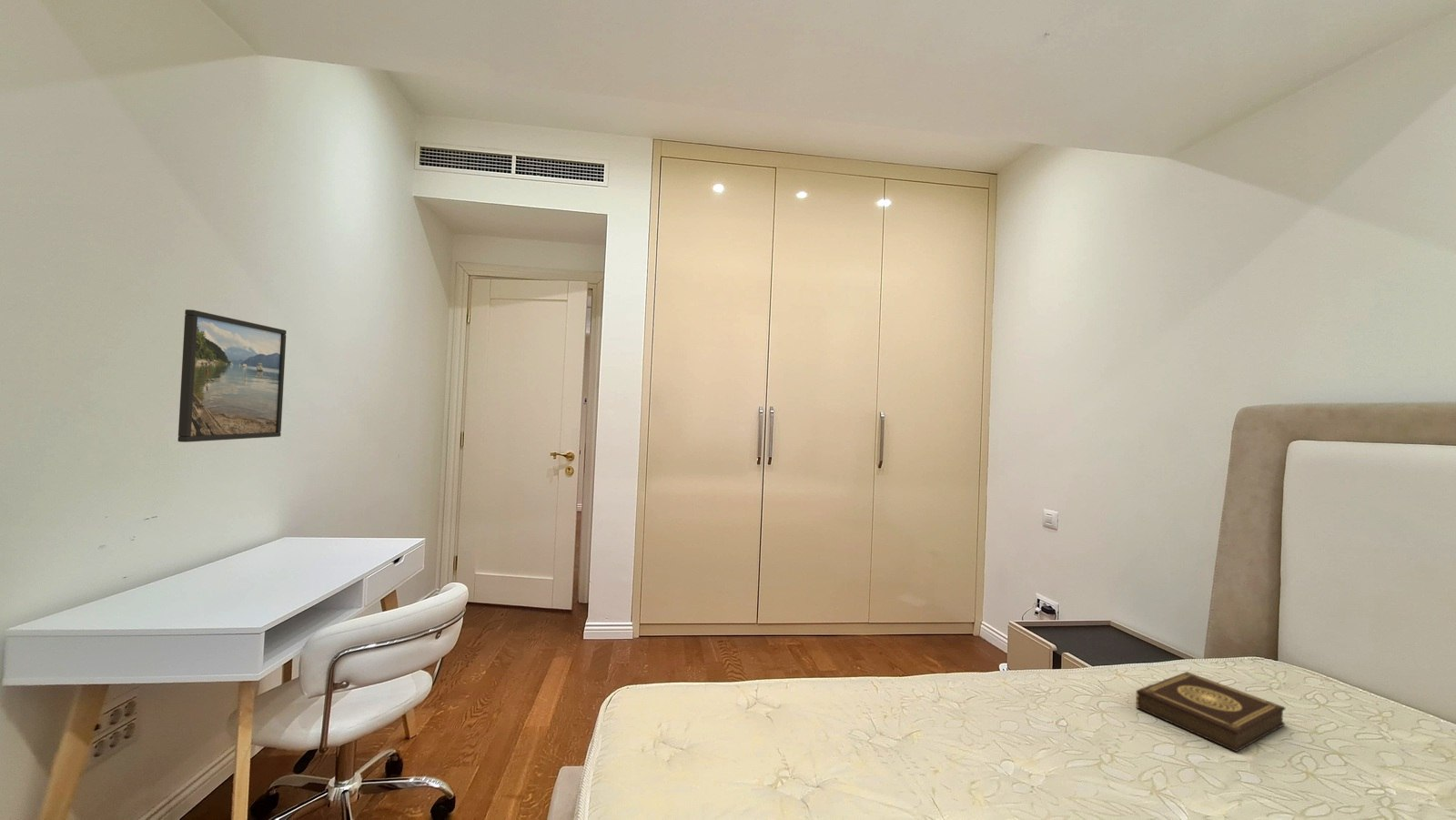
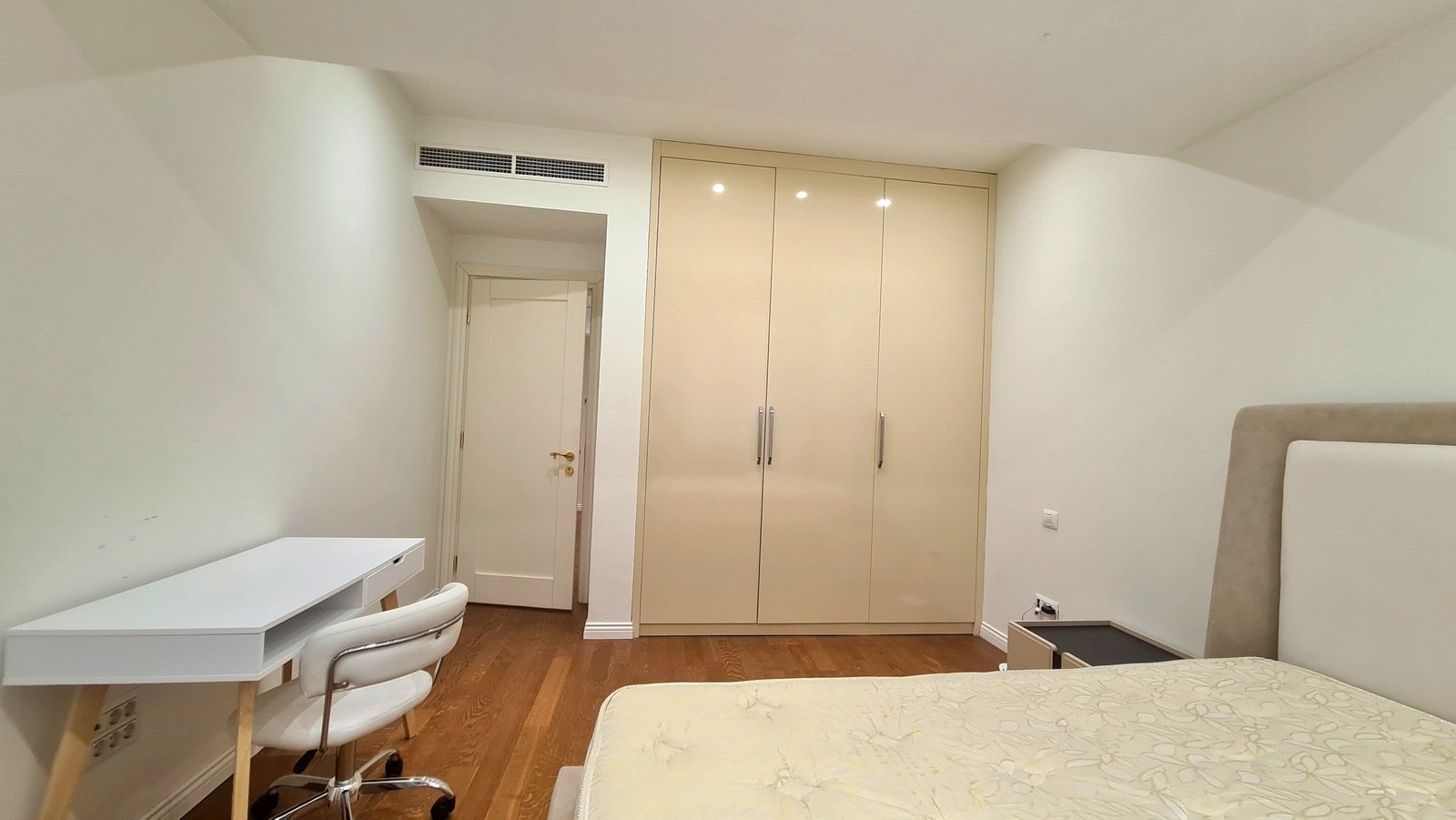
- book (1208, 707)
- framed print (238, 380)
